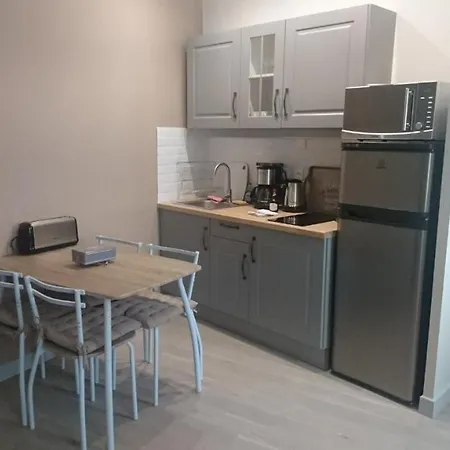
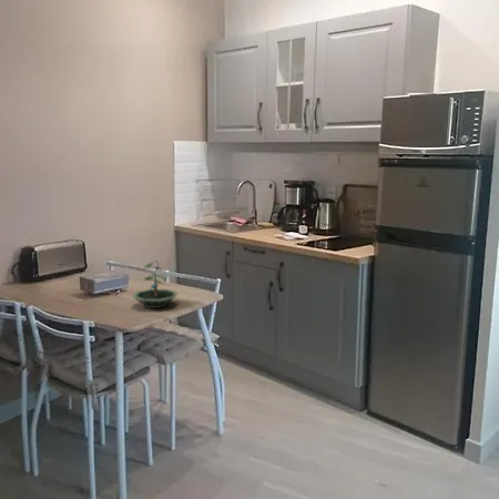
+ terrarium (155, 269)
